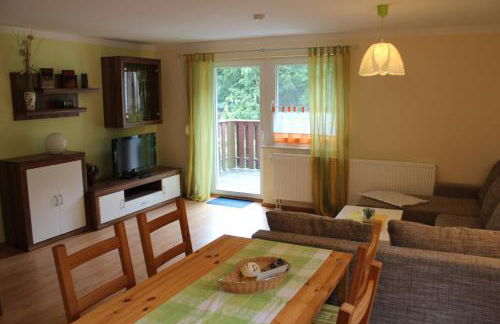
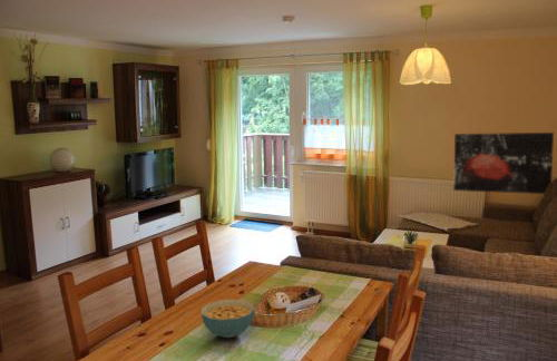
+ wall art (501, 163)
+ cereal bowl (228, 321)
